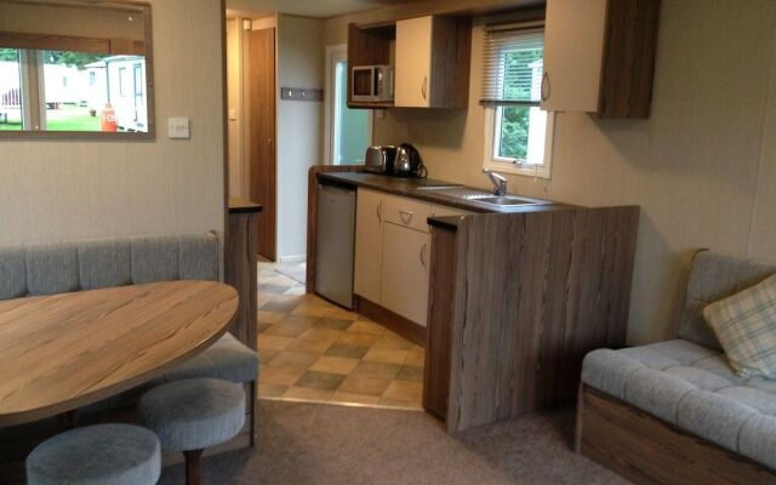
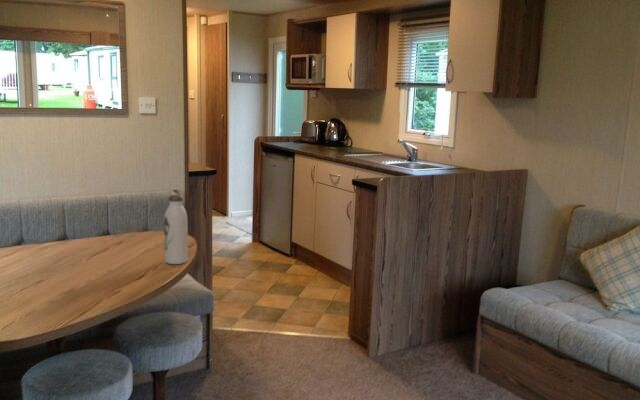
+ water bottle (176, 228)
